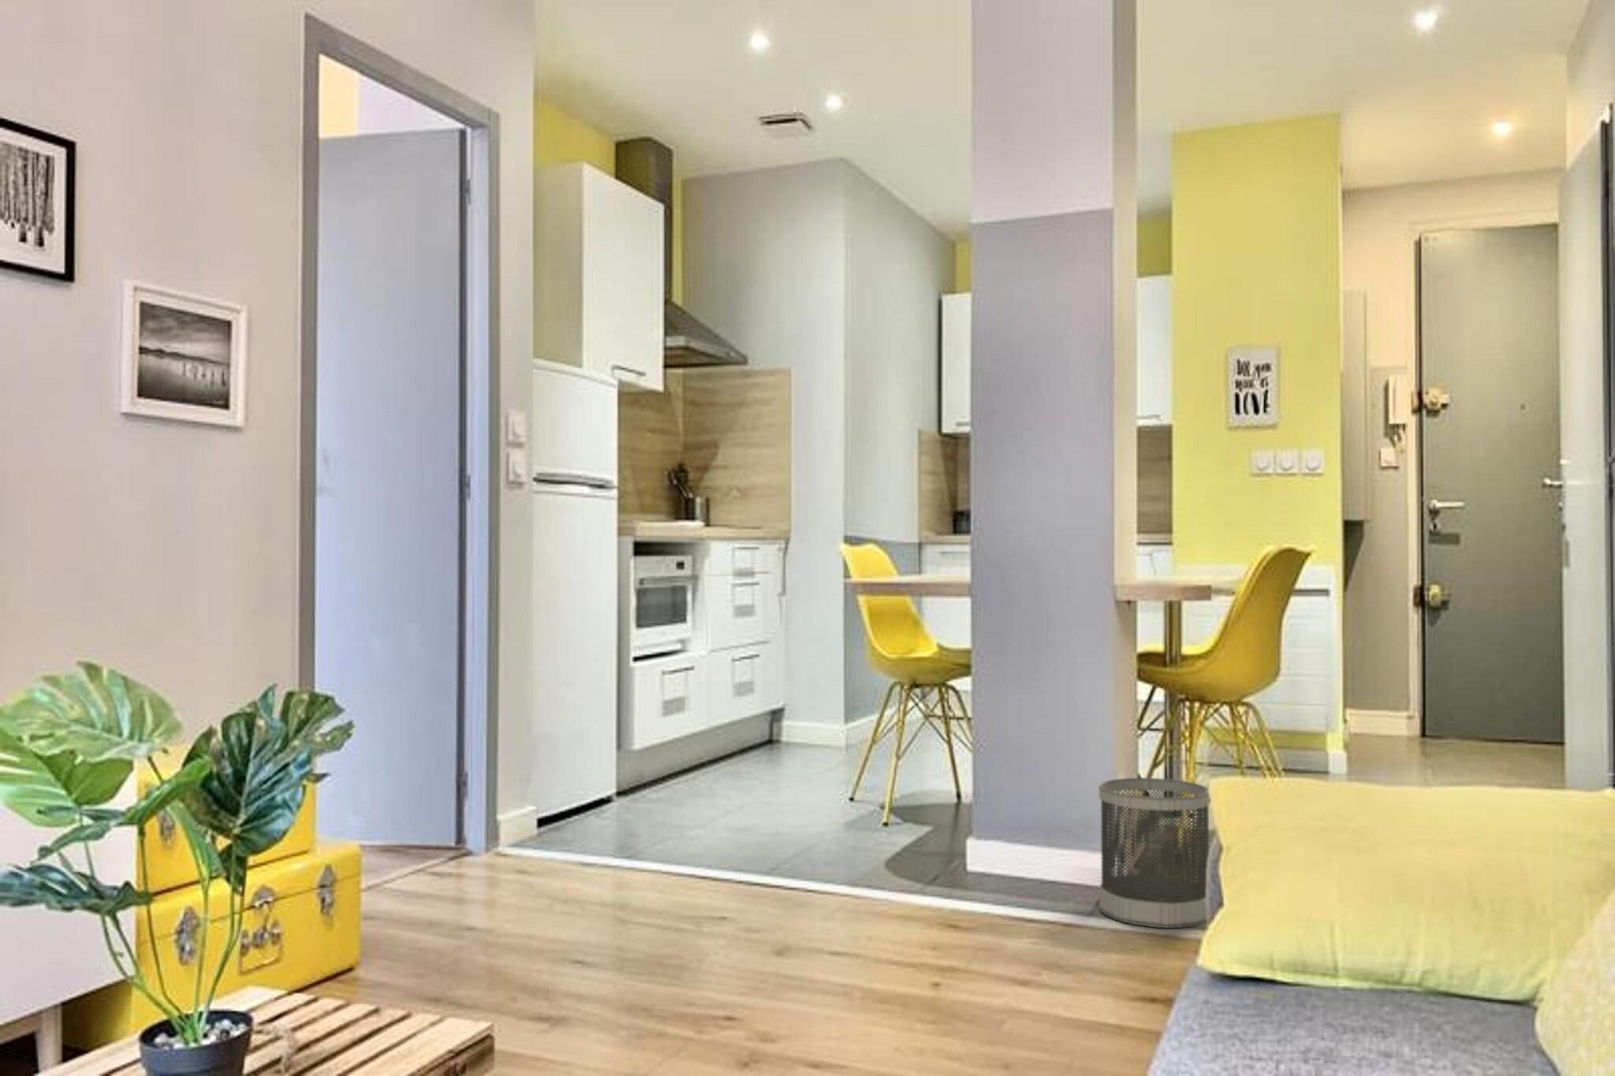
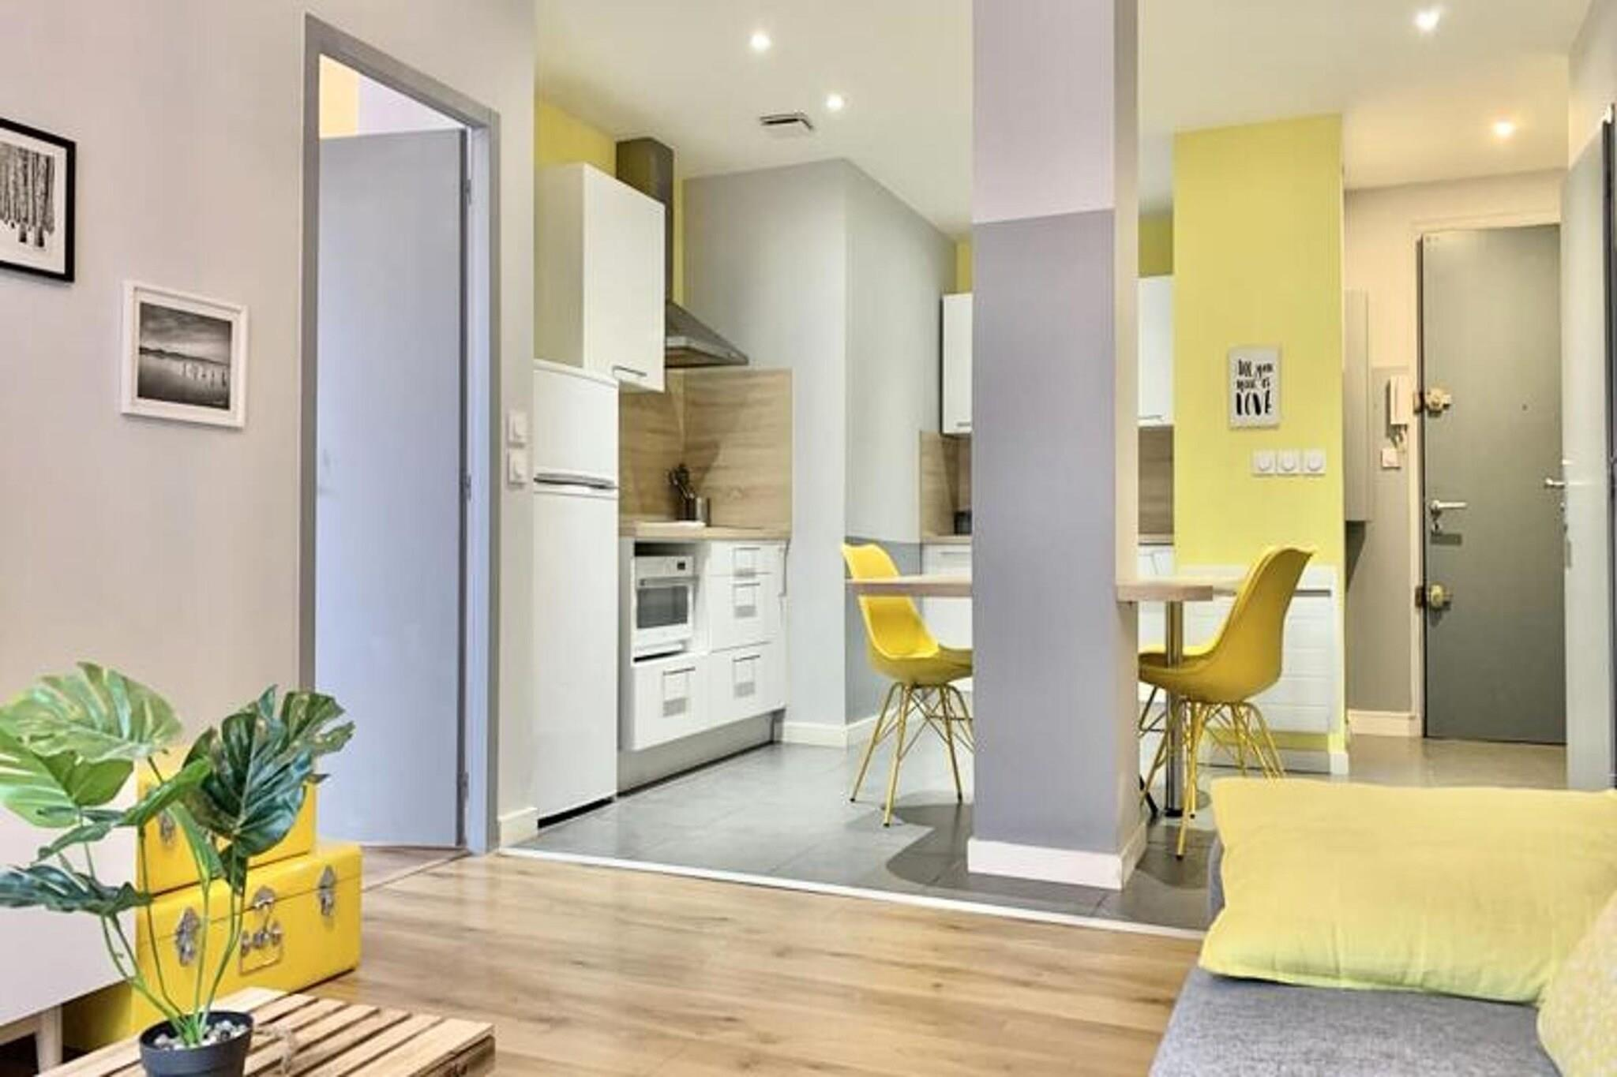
- wastebasket (1154, 849)
